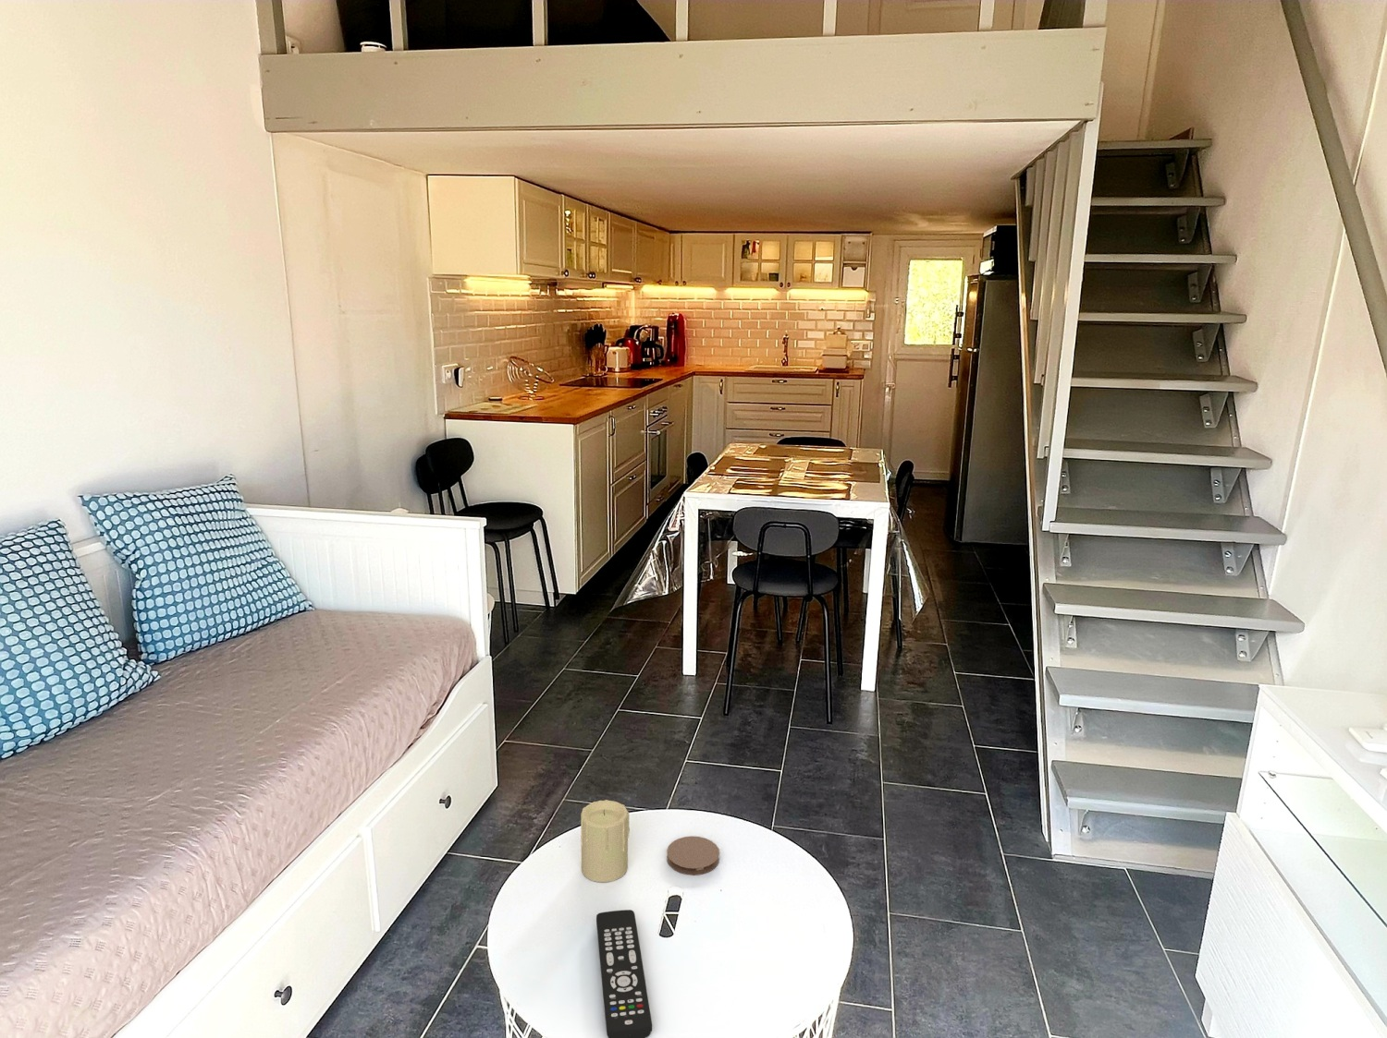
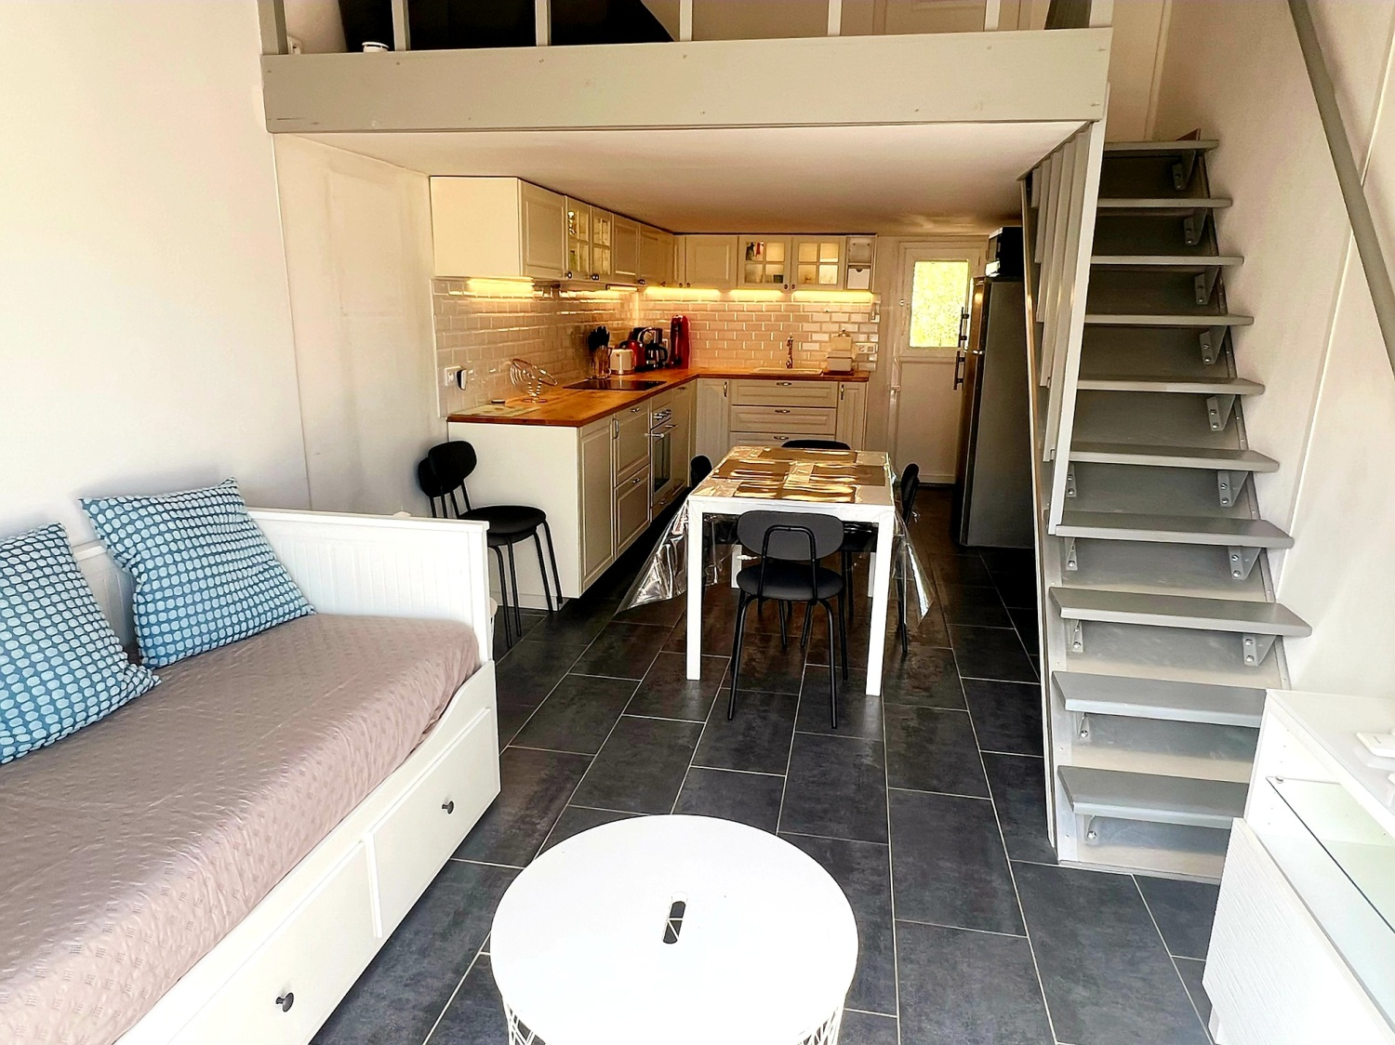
- remote control (621, 970)
- candle (603, 837)
- coaster (693, 854)
